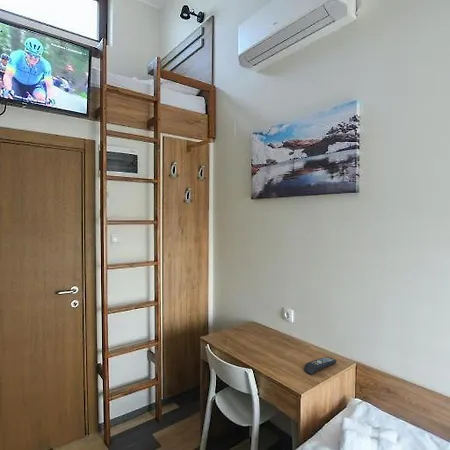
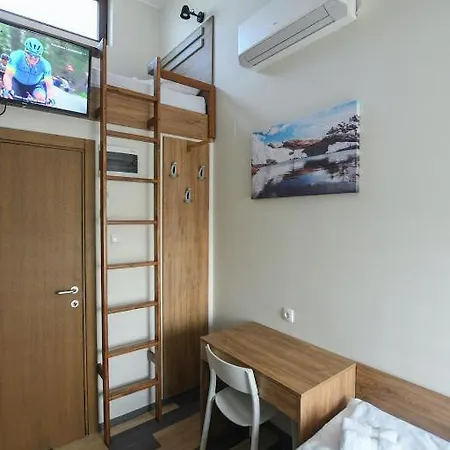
- remote control (320, 363)
